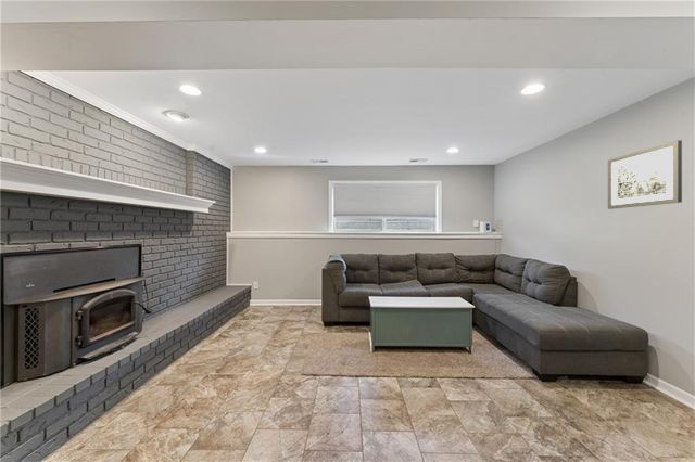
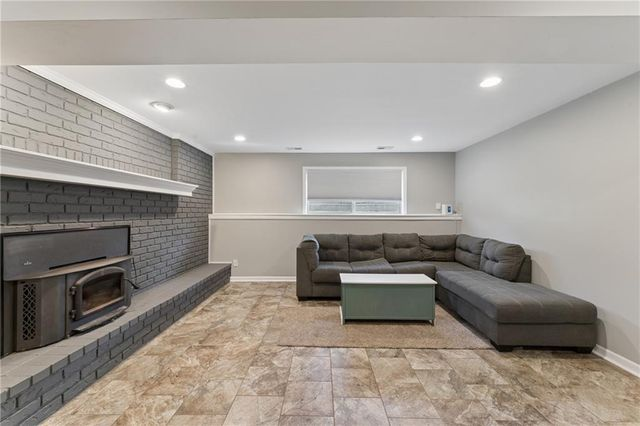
- wall art (640, 178)
